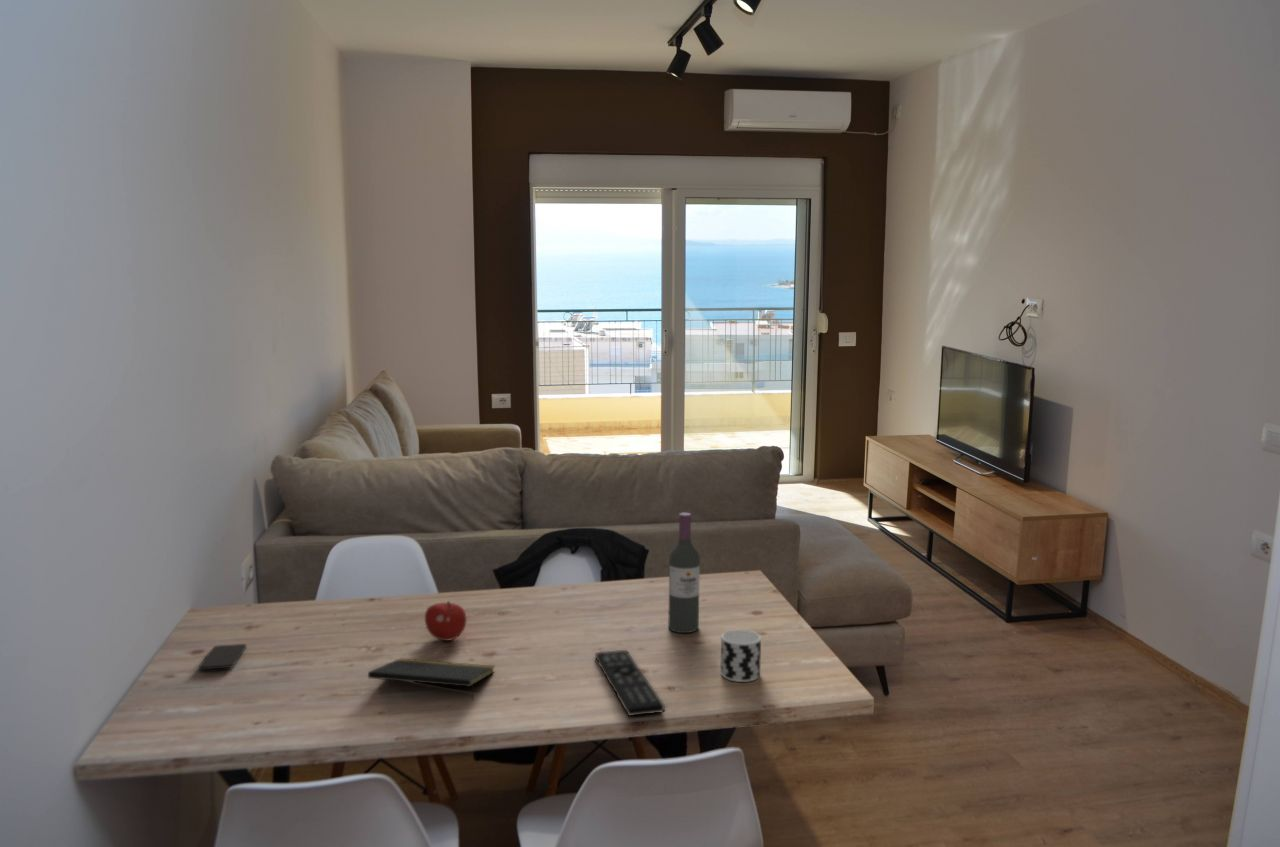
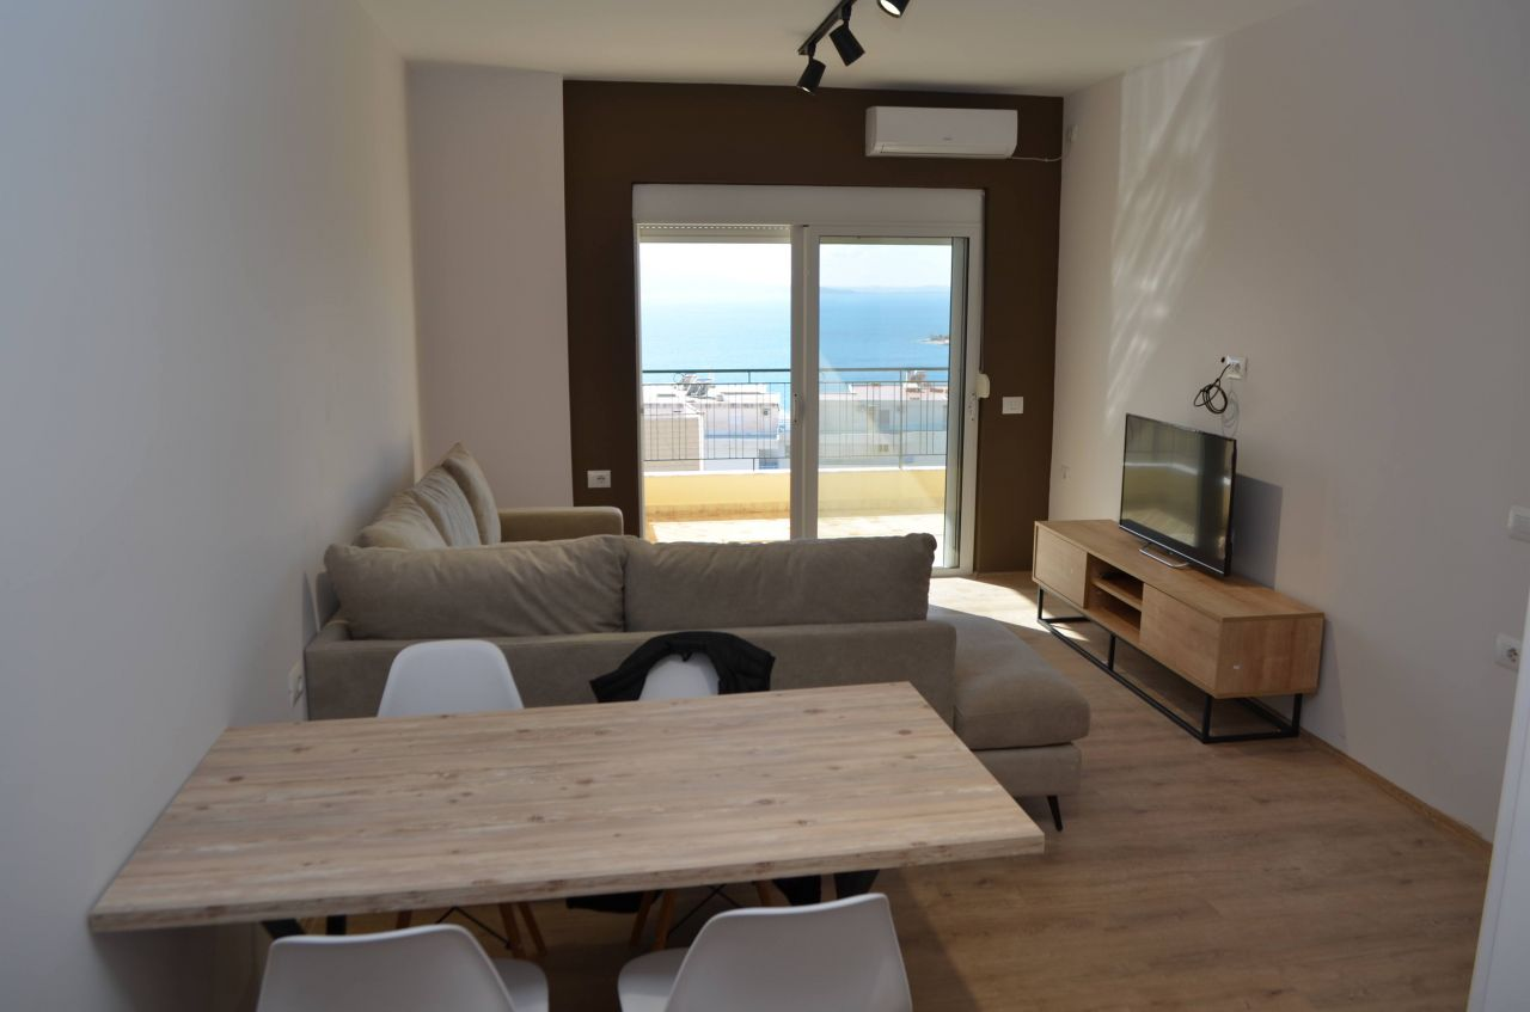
- notepad (433, 672)
- smartphone (223, 656)
- fruit (445, 618)
- remote control (627, 679)
- cup (739, 653)
- wine bottle (684, 571)
